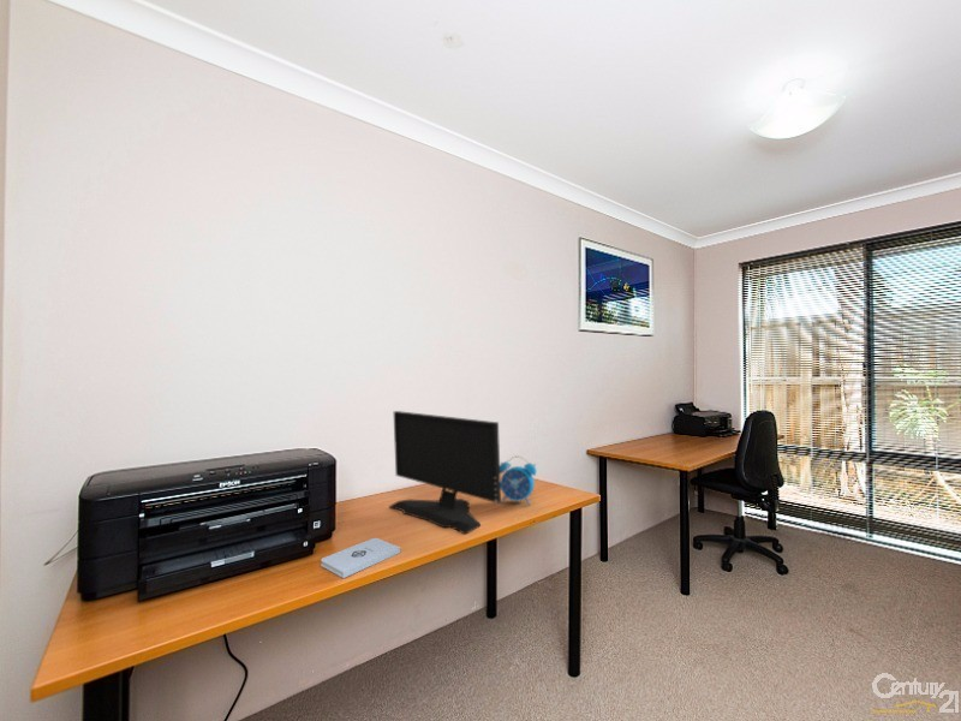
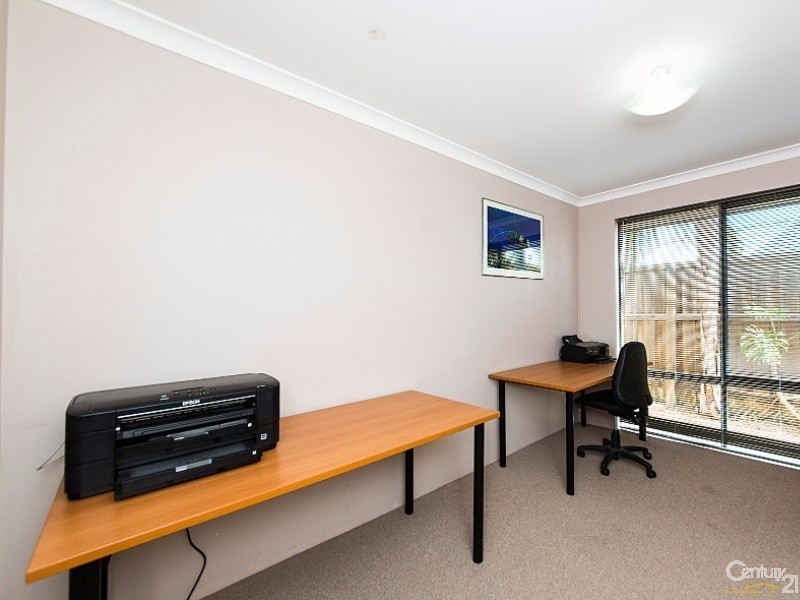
- alarm clock (517, 479)
- computer monitor (444, 463)
- notepad (360, 555)
